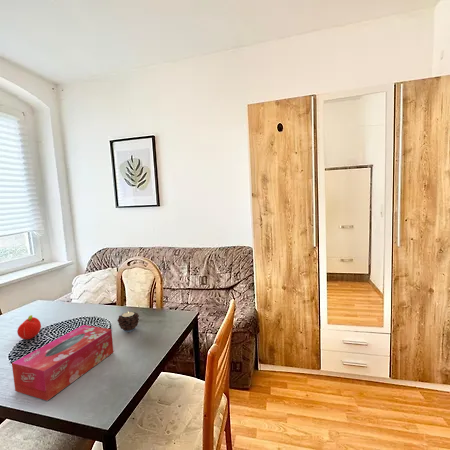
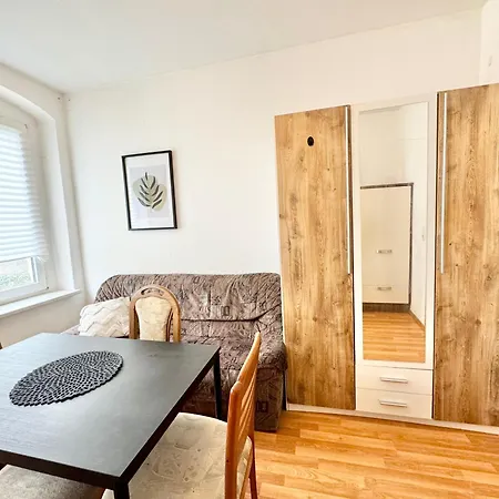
- candle (128, 320)
- fruit (29, 327)
- tissue box (68, 357)
